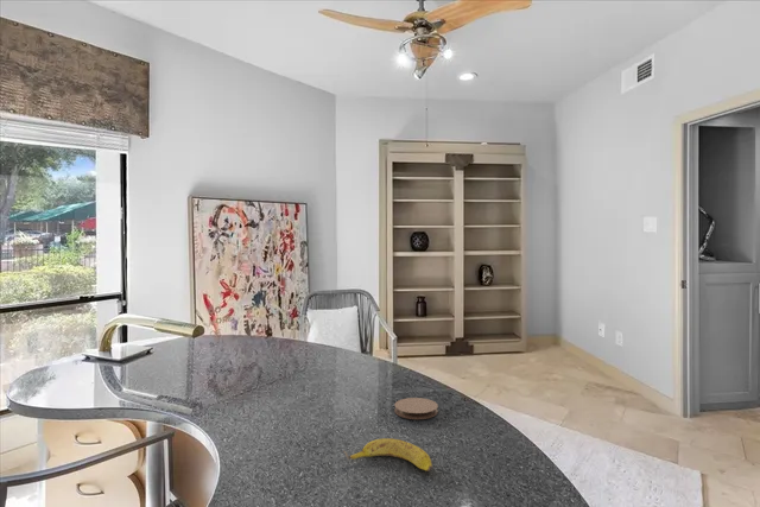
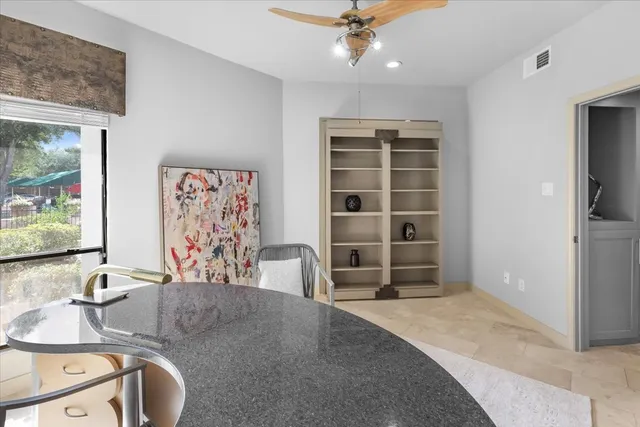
- coaster (416, 407)
- banana (391, 455)
